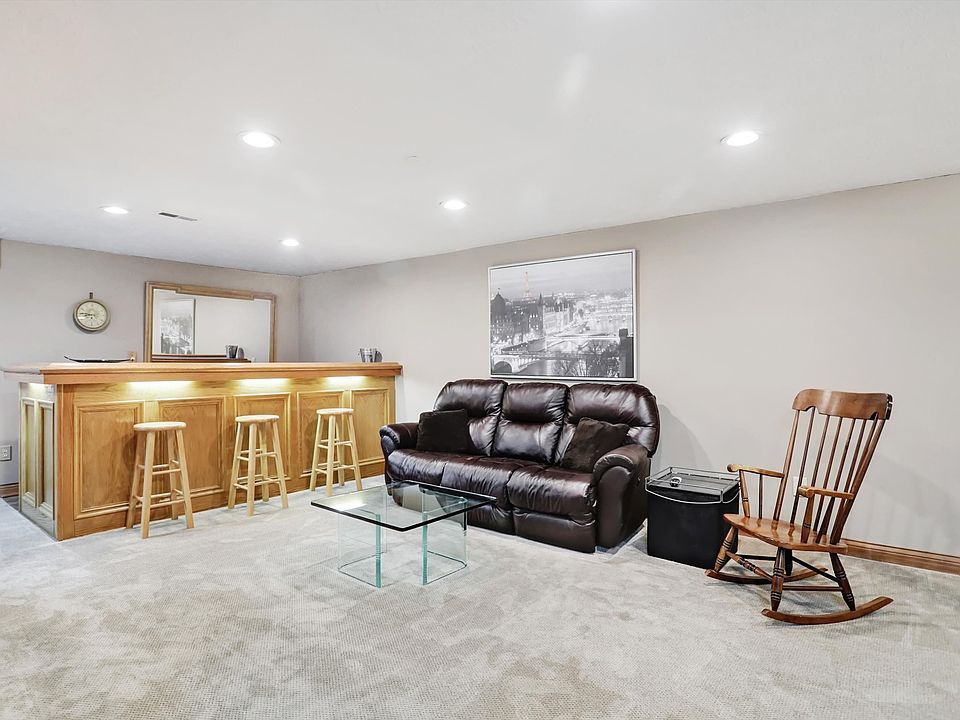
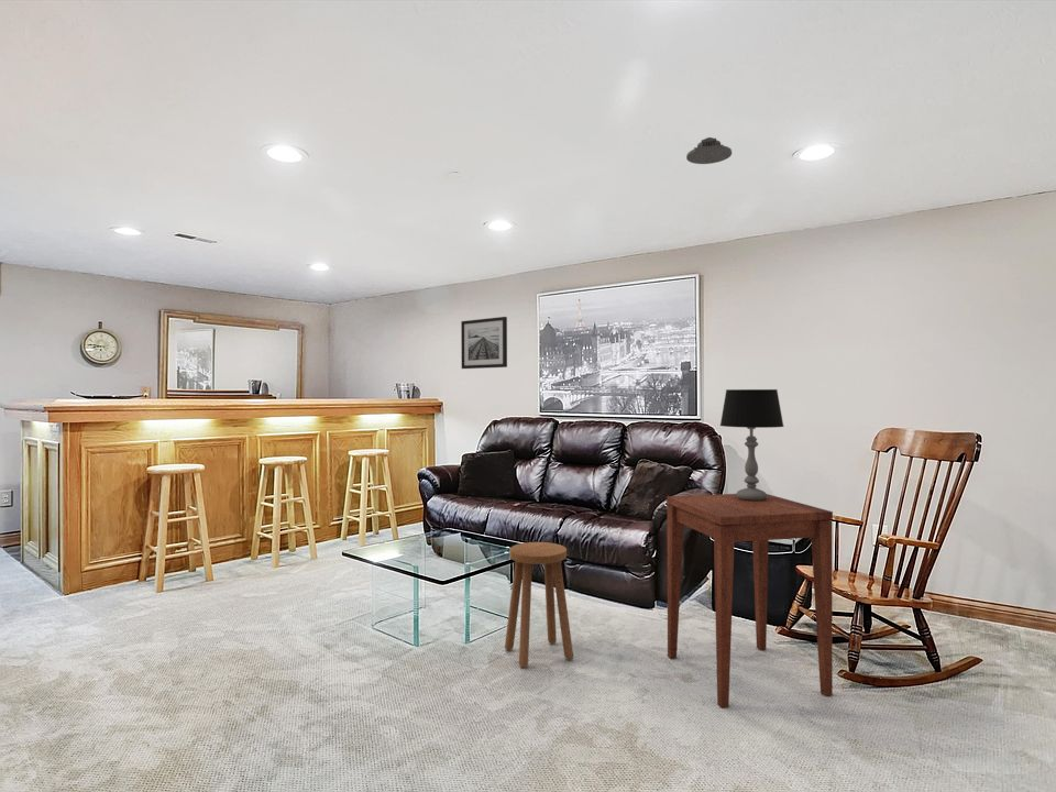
+ table lamp (751, 443)
+ stool (546, 601)
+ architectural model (708, 145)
+ side table (755, 588)
+ wall art (483, 343)
